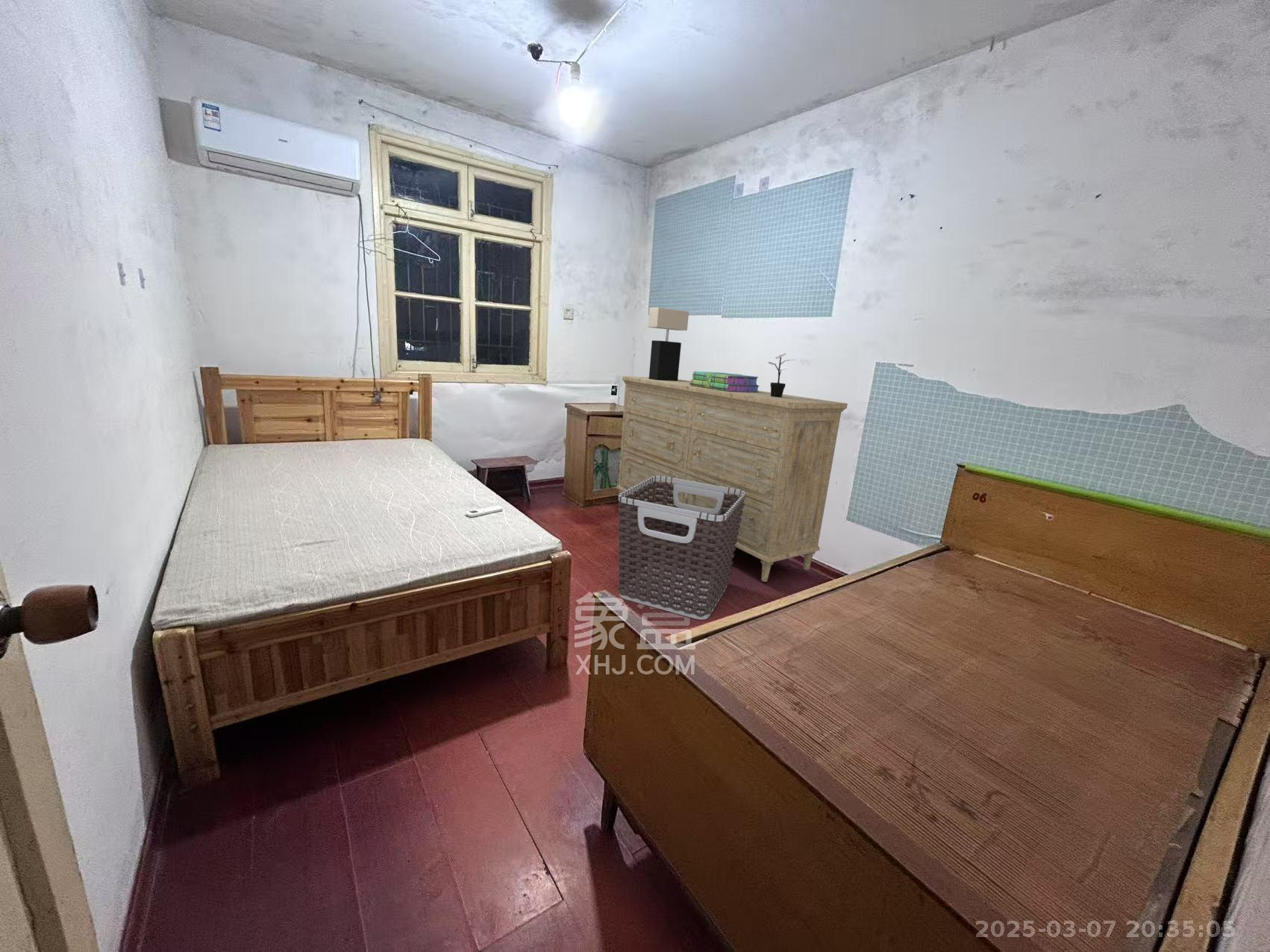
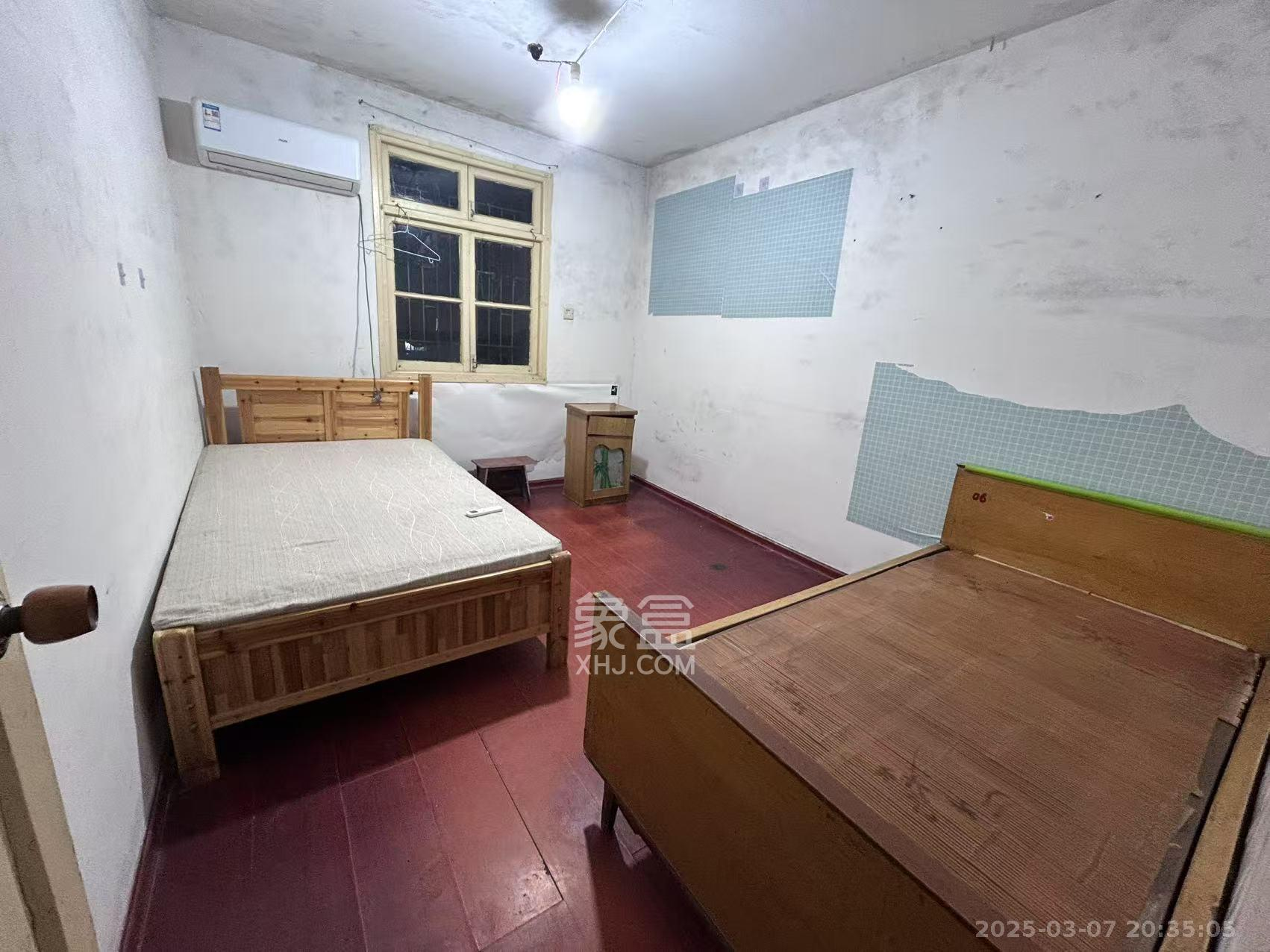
- stack of books (724, 381)
- table lamp (666, 345)
- potted plant (778, 374)
- clothes hamper (680, 542)
- dresser (709, 462)
